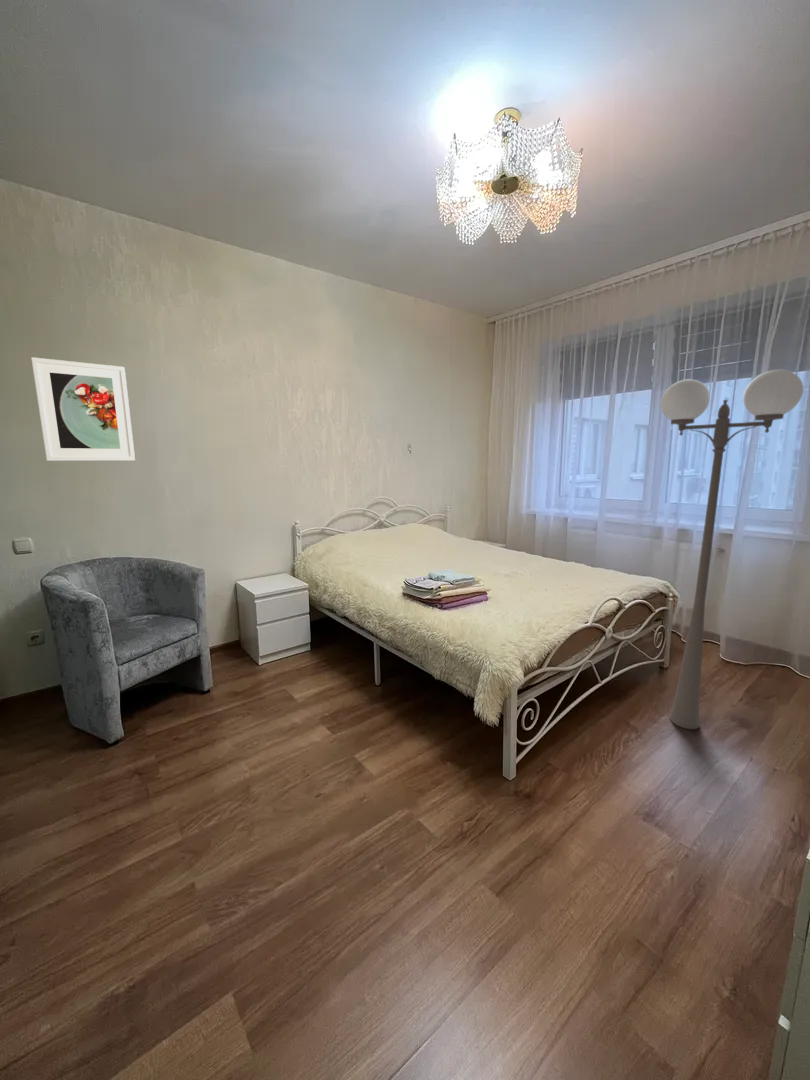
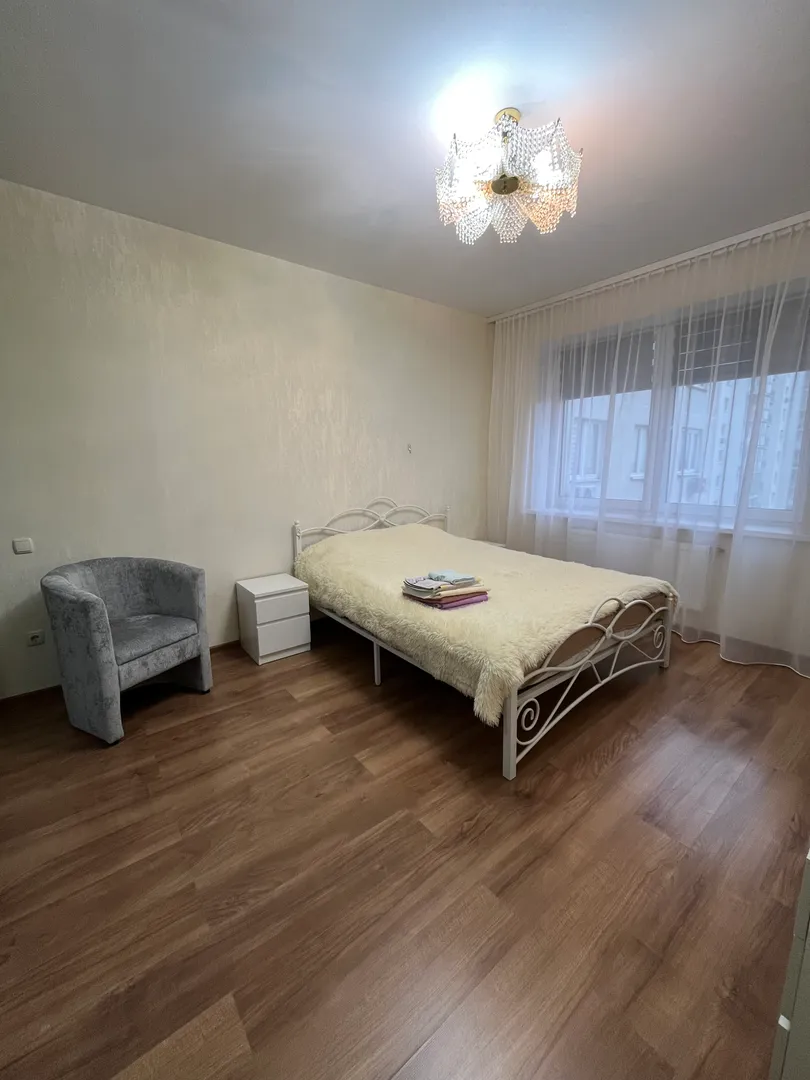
- floor lamp (705, 561)
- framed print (86, 412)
